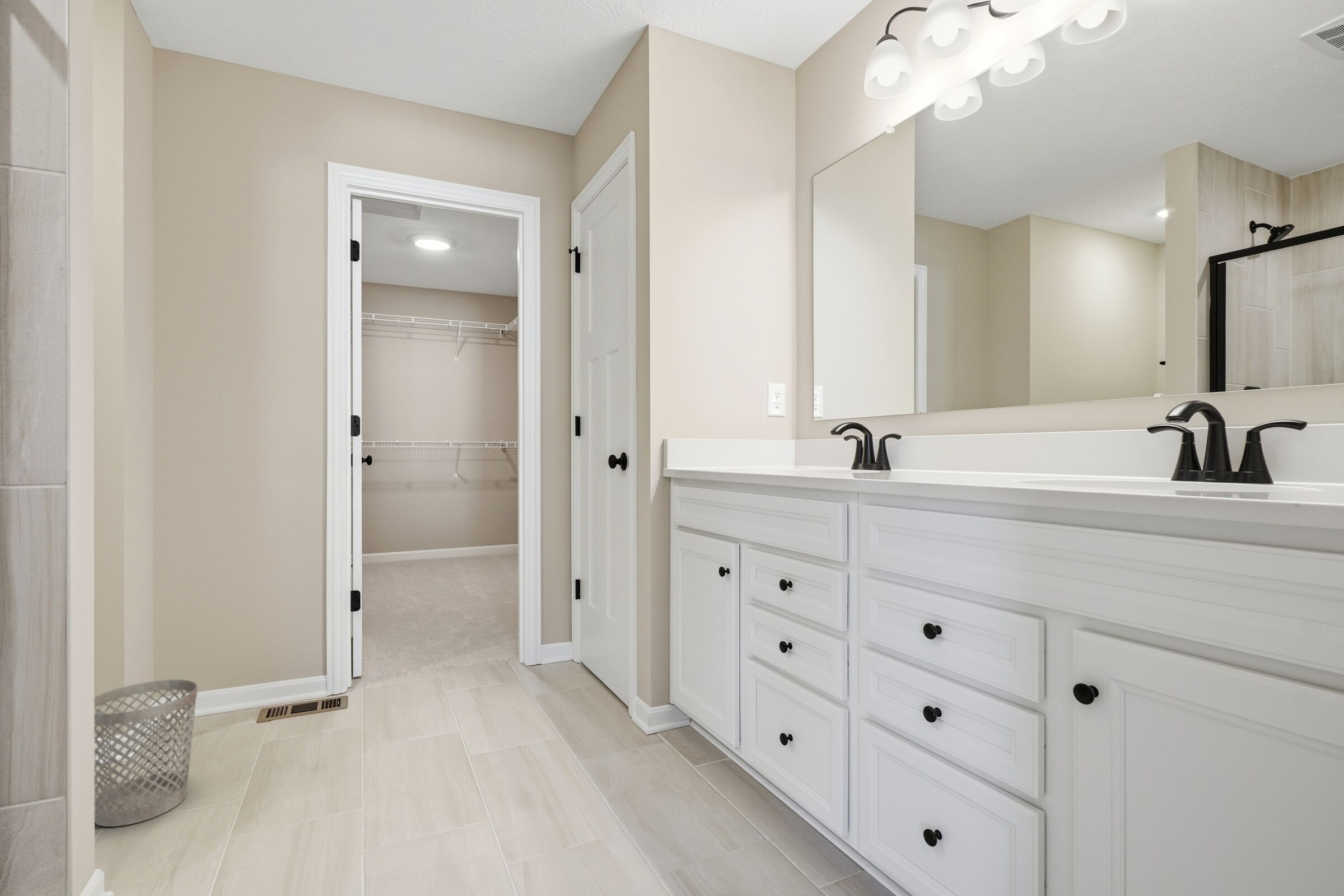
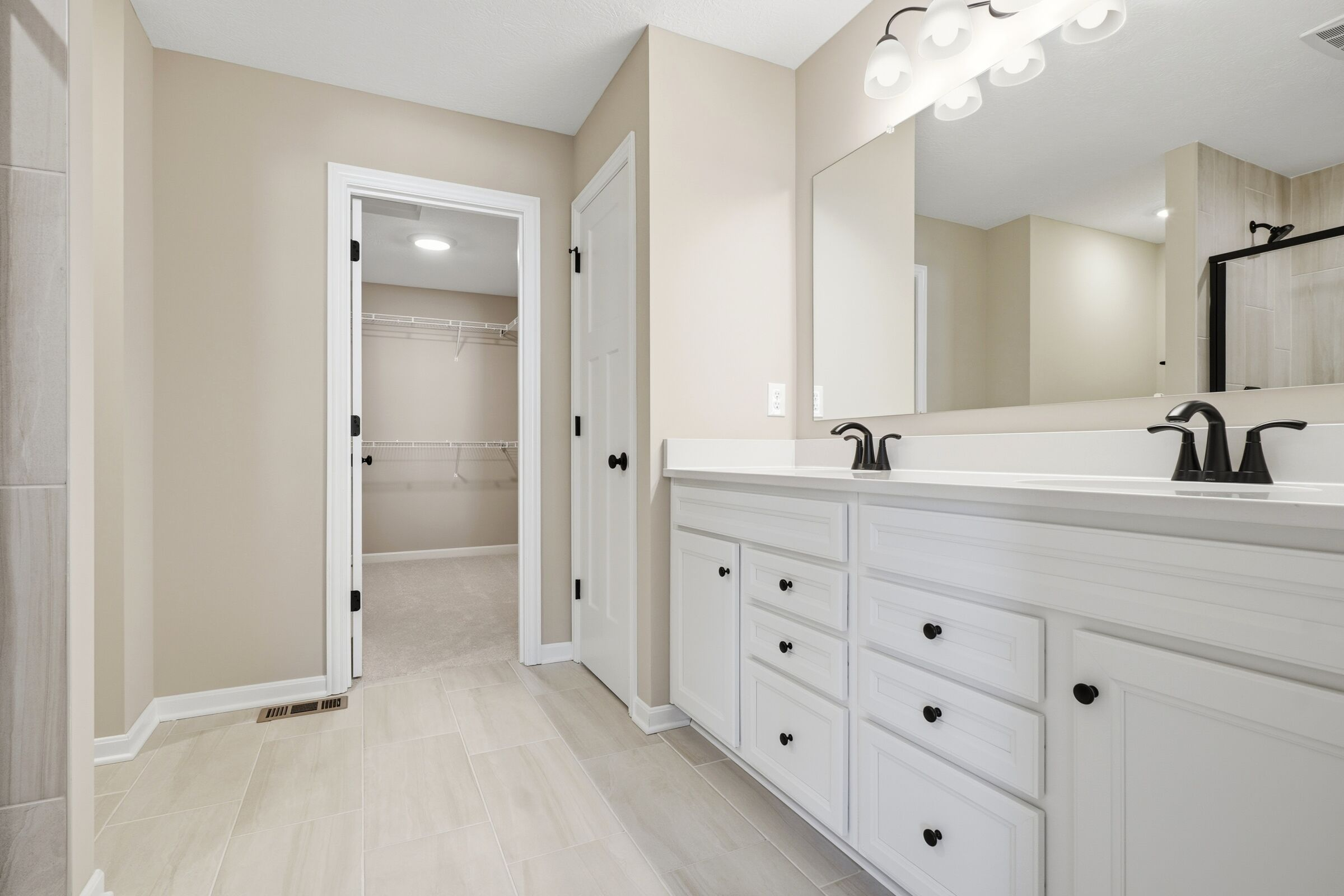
- wastebasket (141, 750)
